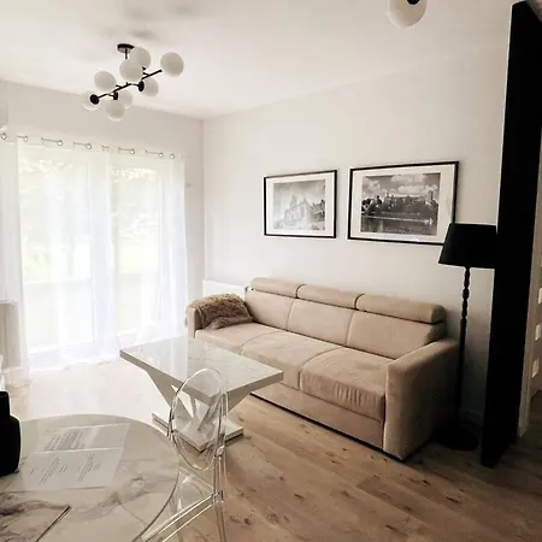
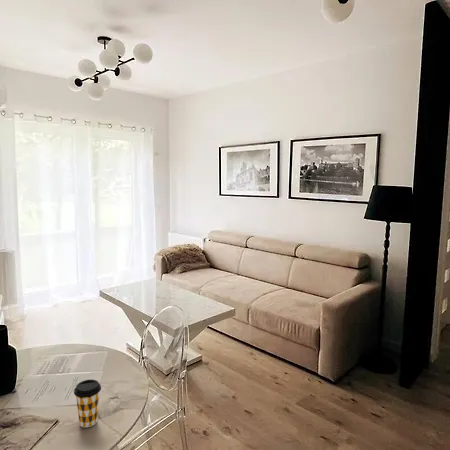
+ coffee cup (88, 403)
